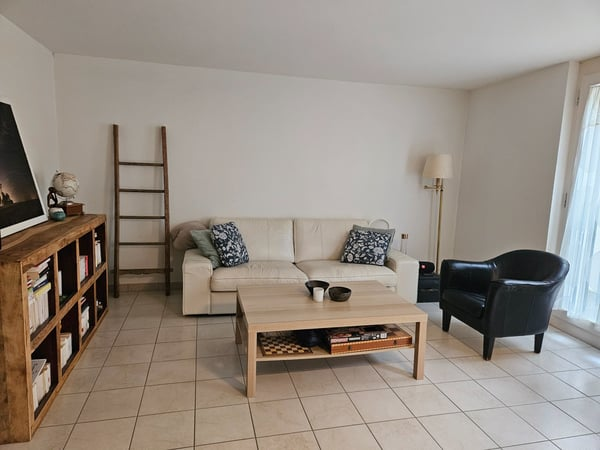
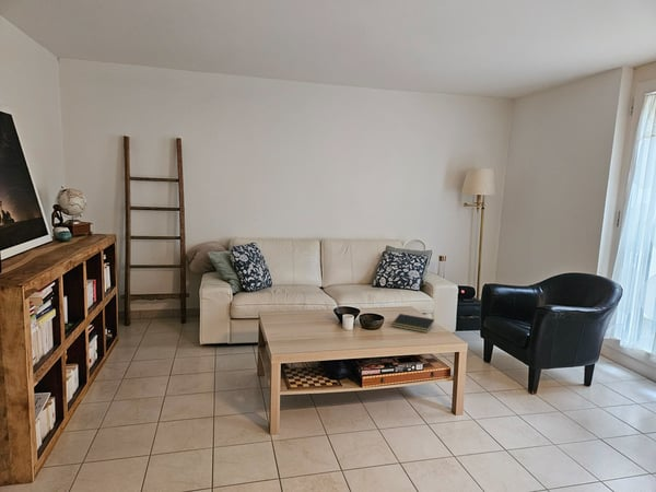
+ notepad (412, 323)
